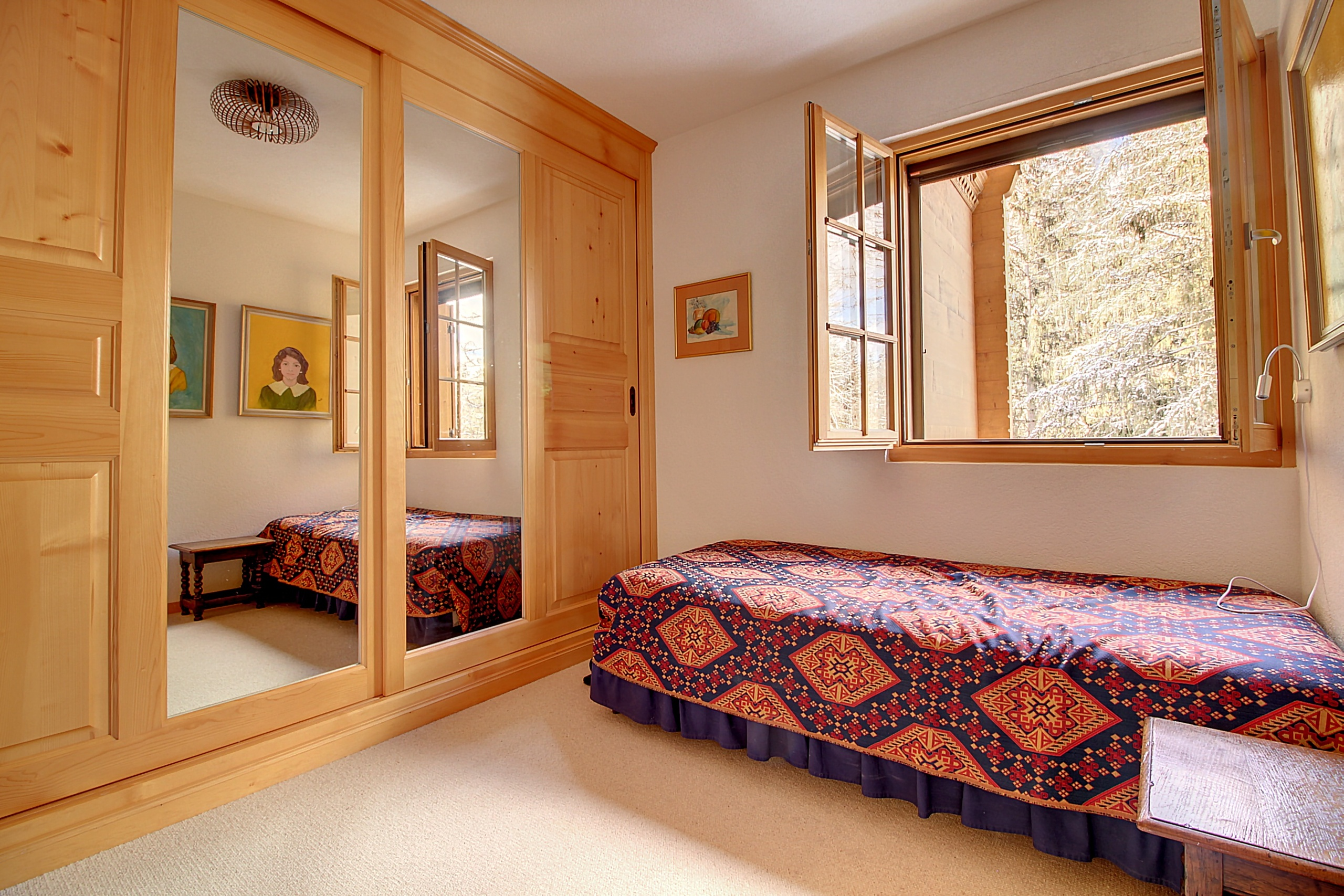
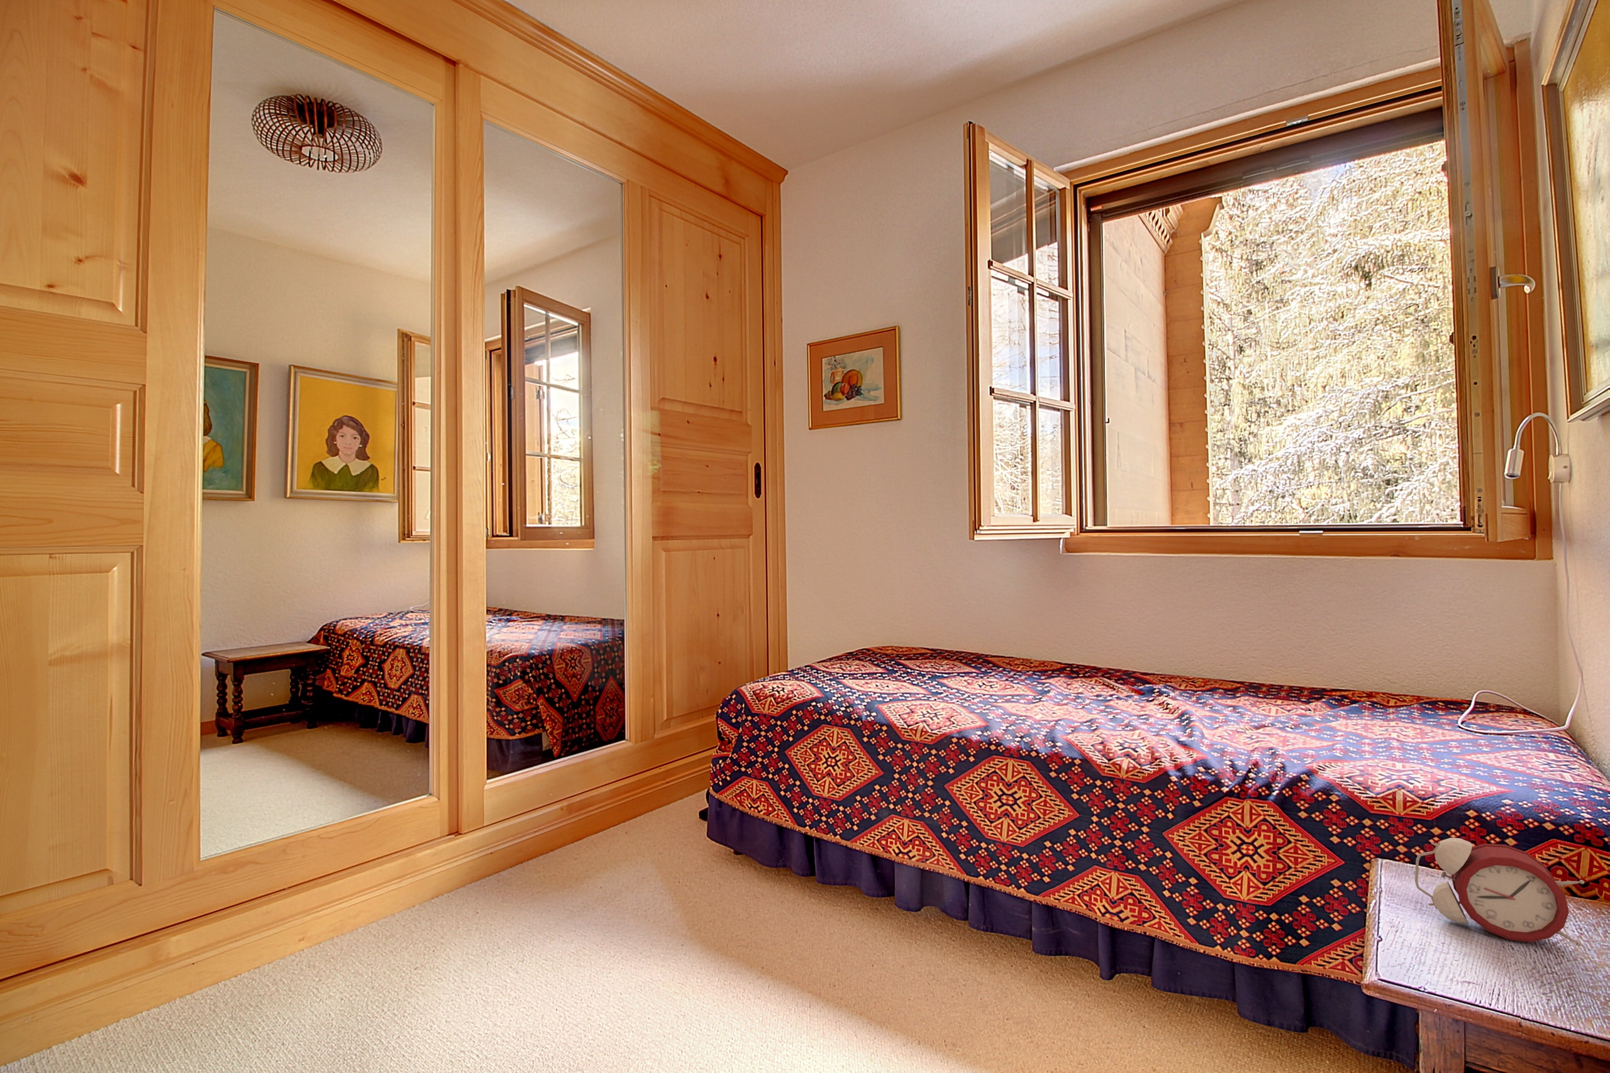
+ alarm clock (1494, 887)
